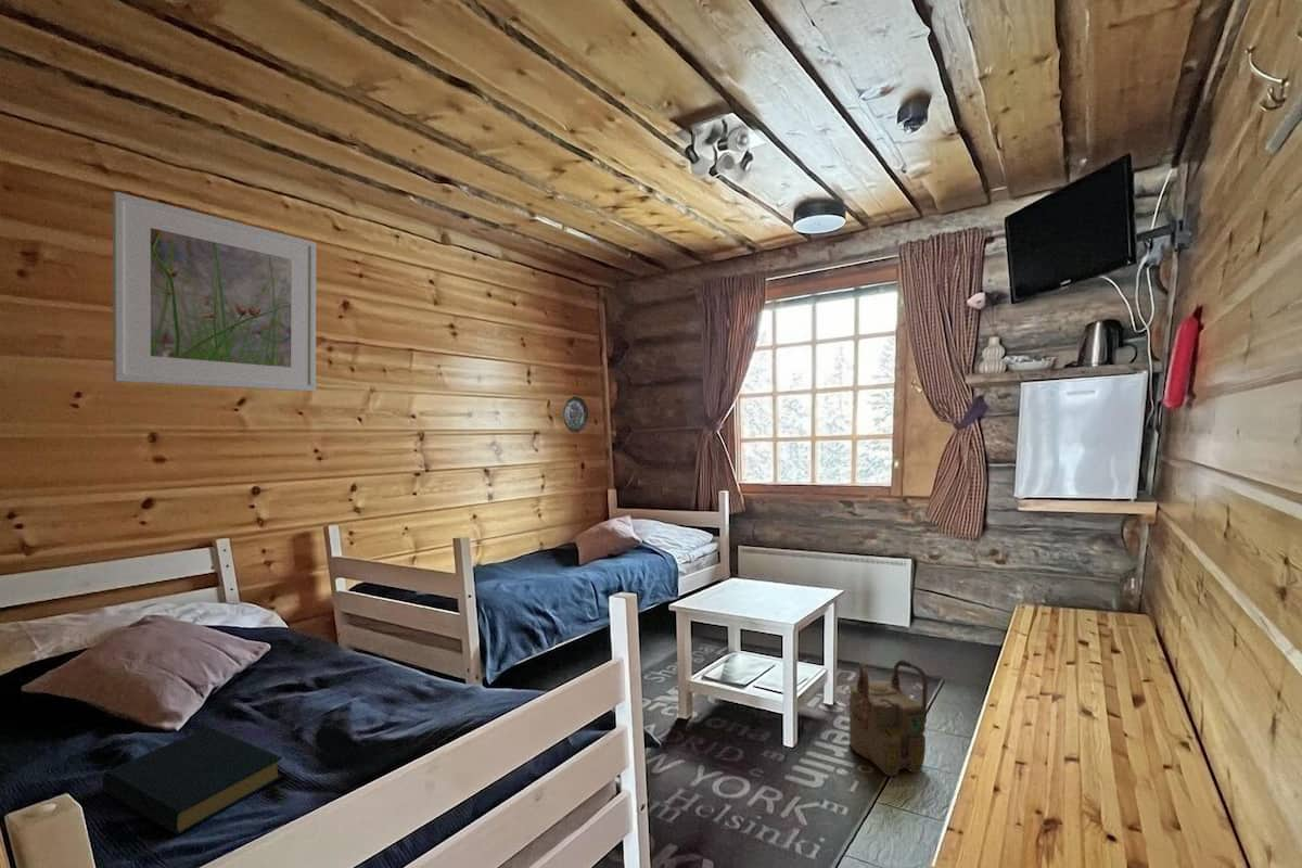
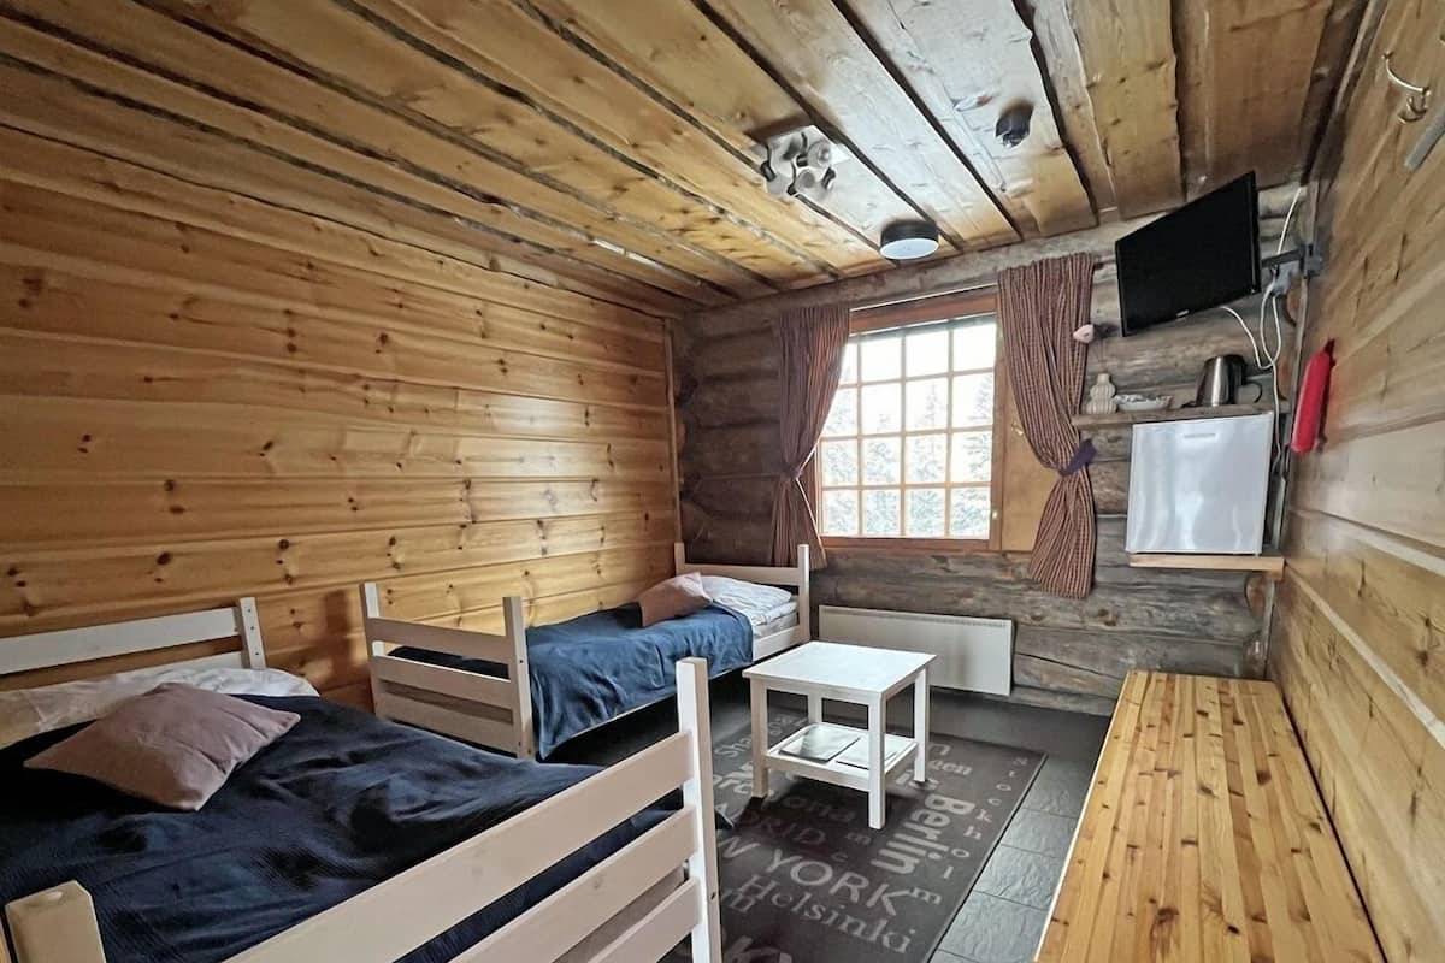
- hardback book (194, 775)
- decorative plate (575, 414)
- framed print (226, 304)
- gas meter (879, 710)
